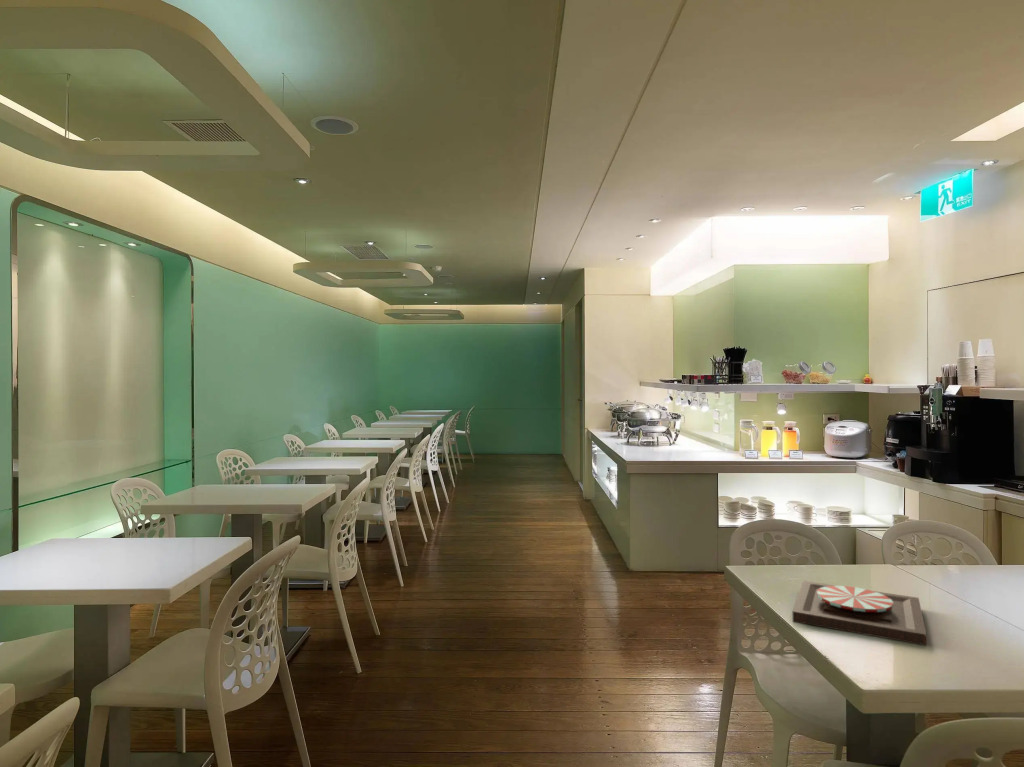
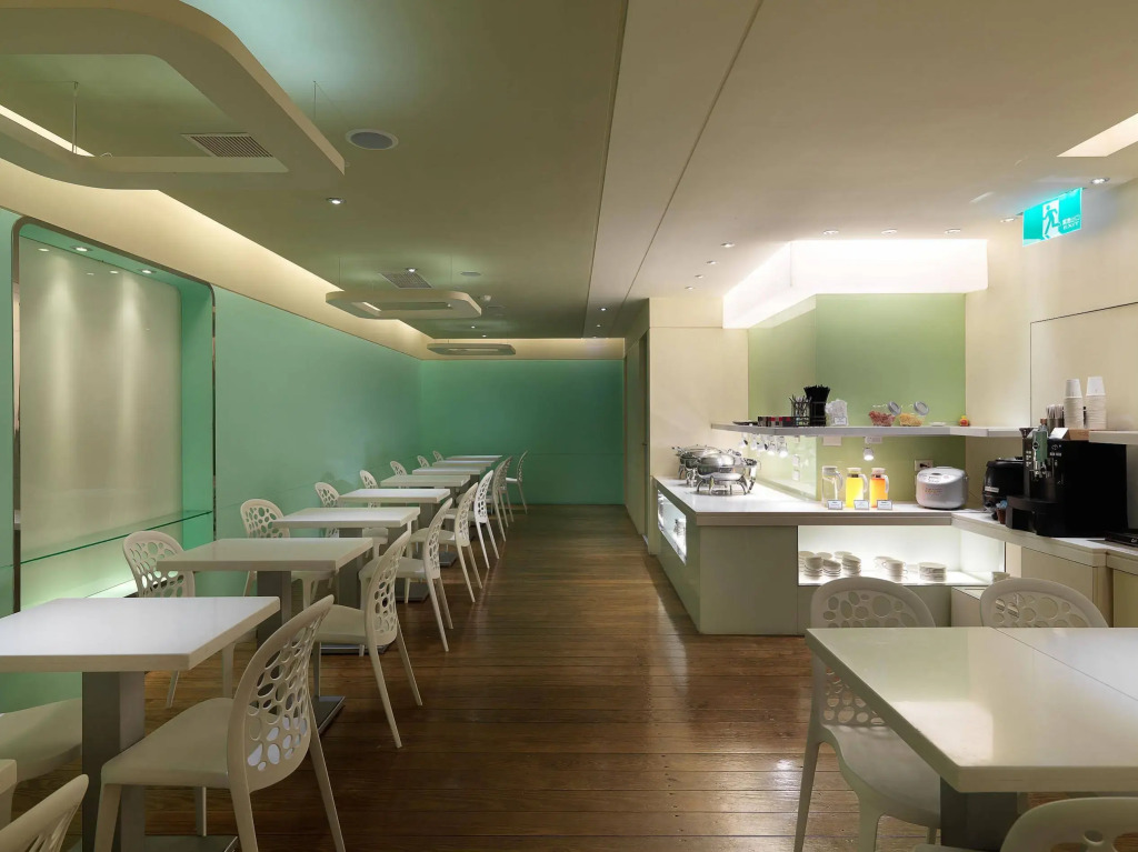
- plate (857, 605)
